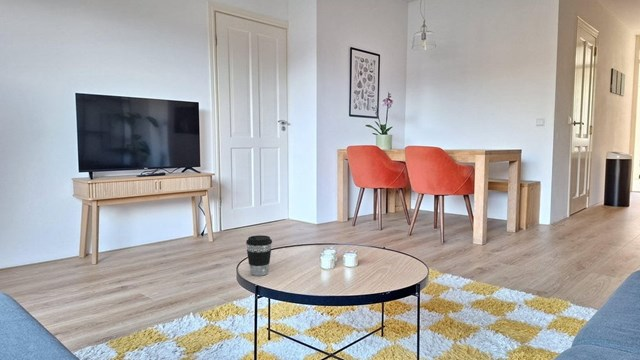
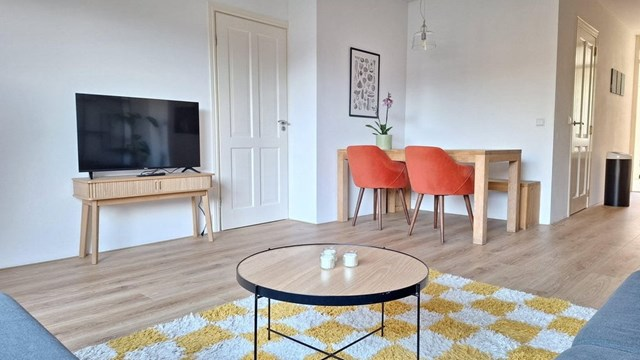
- coffee cup (259, 255)
